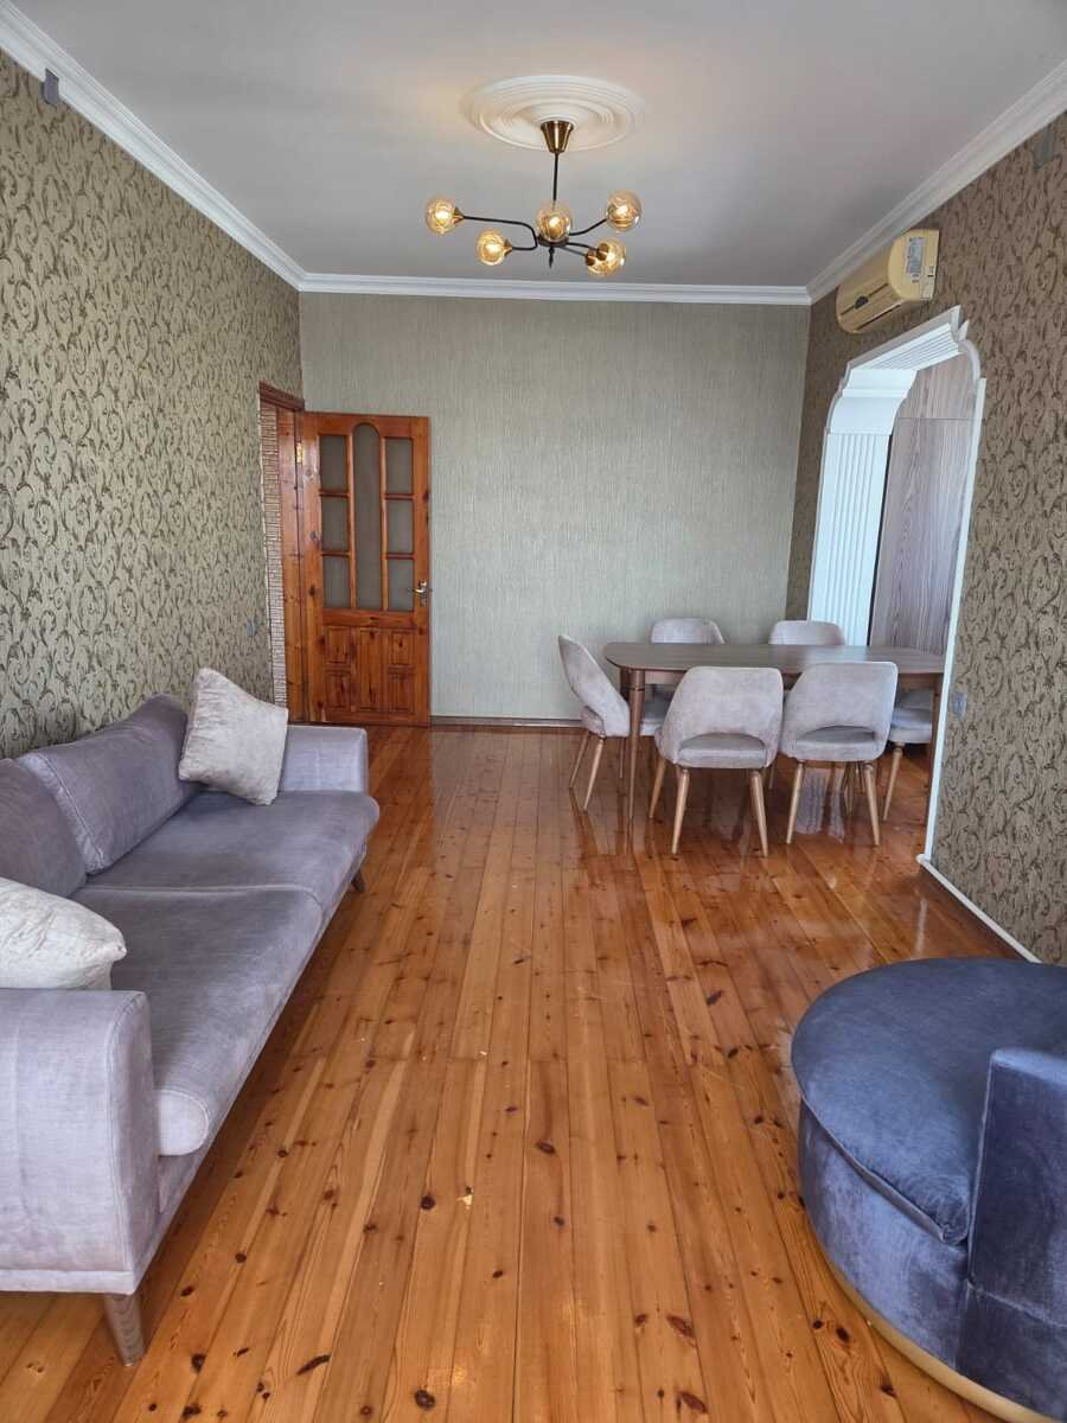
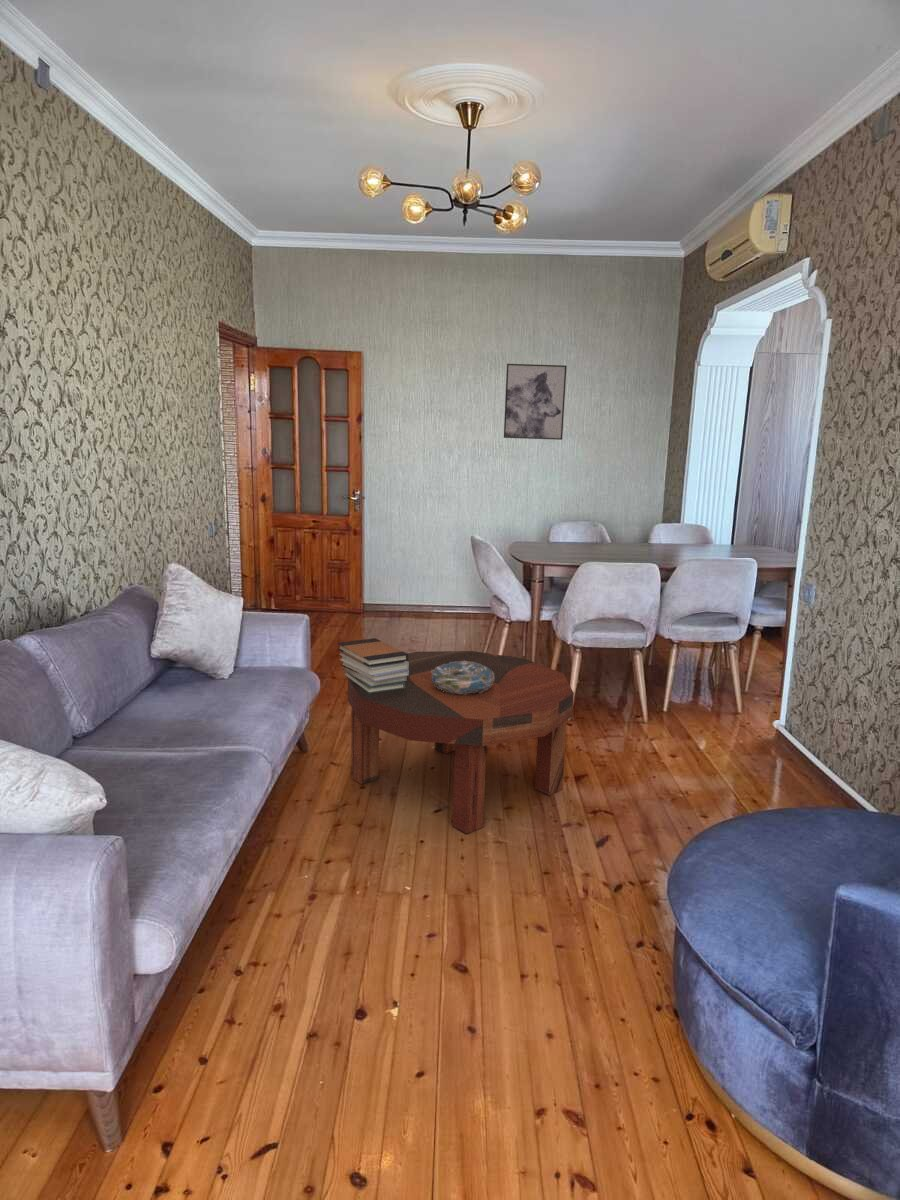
+ coffee table (460, 733)
+ wall art (534, 402)
+ decorative bowl (462, 677)
+ book stack (373, 664)
